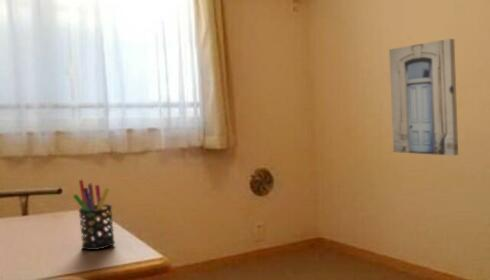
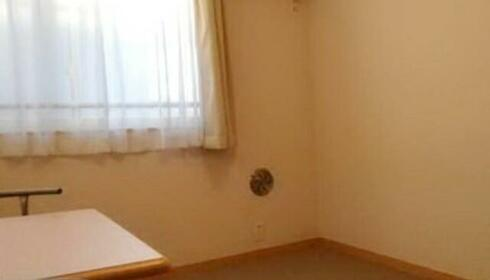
- wall art (421, 99)
- pen holder (91, 213)
